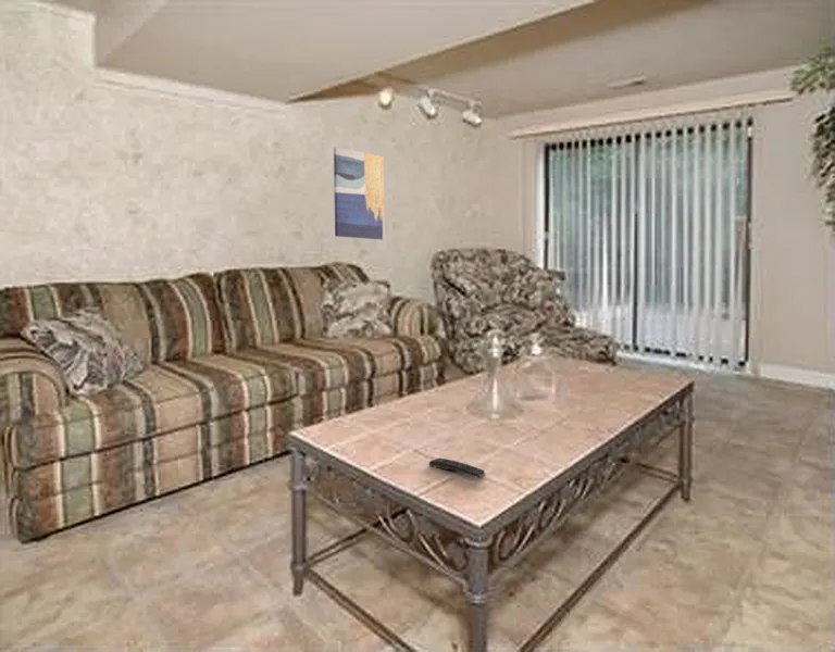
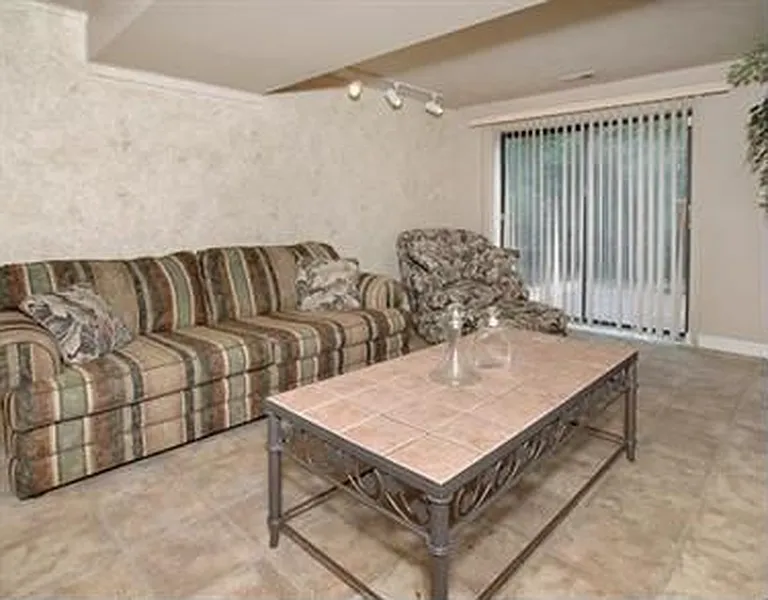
- remote control (458, 467)
- wall art (360, 195)
